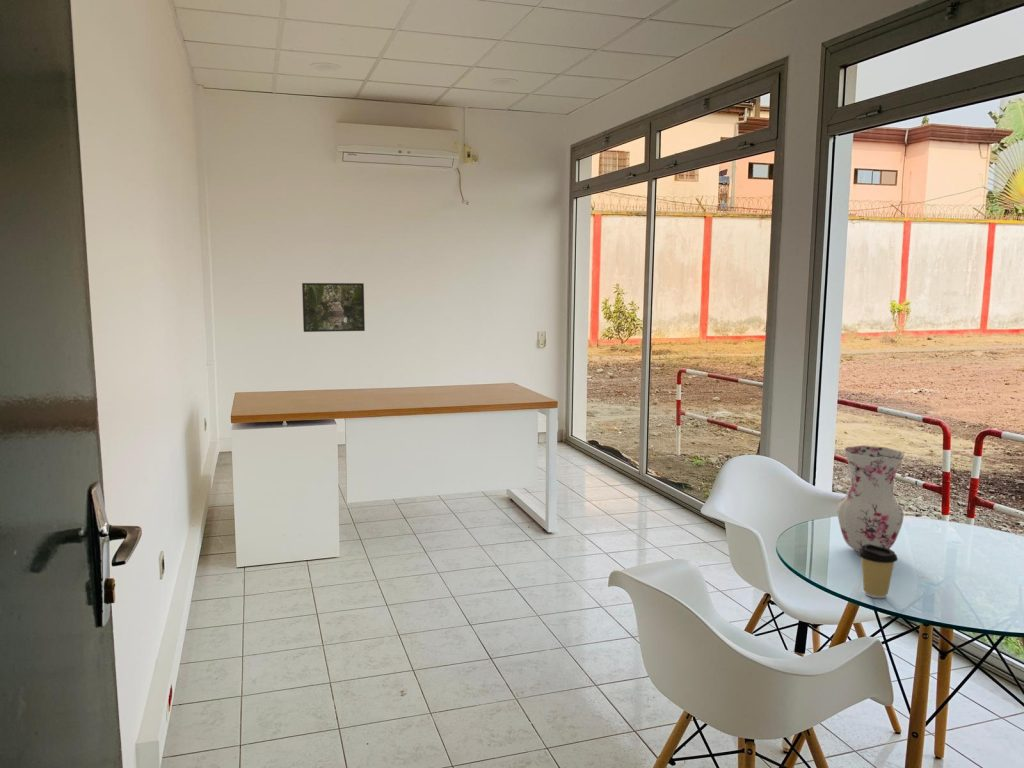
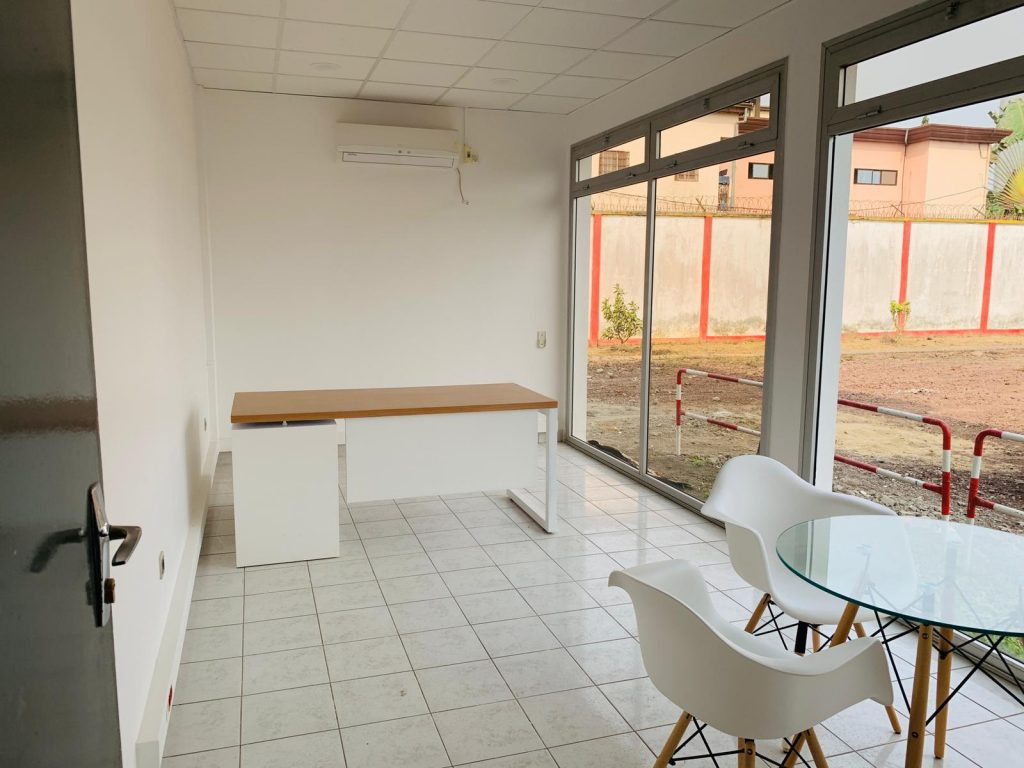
- coffee cup (876, 571)
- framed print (333, 307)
- vase (870, 501)
